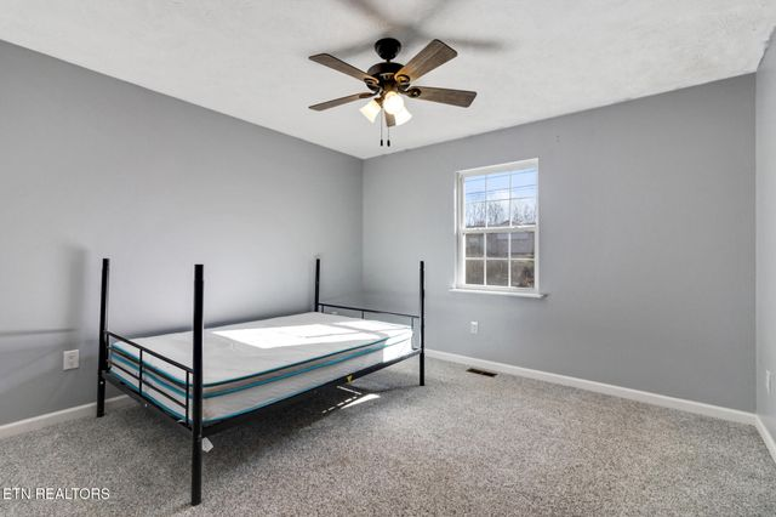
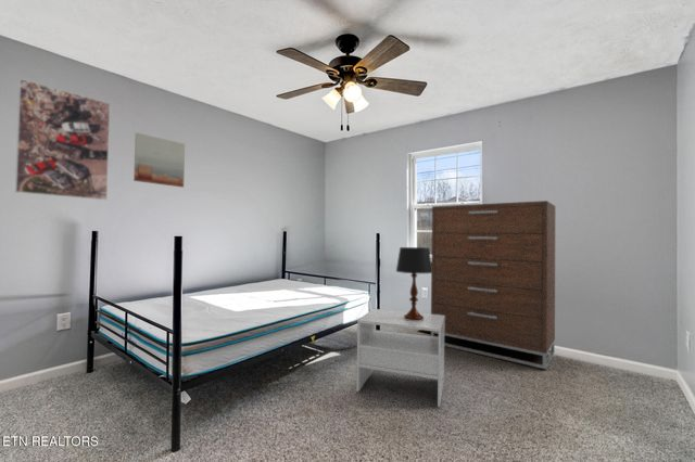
+ nightstand (402, 350)
+ wall art (161, 161)
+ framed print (66, 144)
+ table lamp (414, 282)
+ dresser (490, 277)
